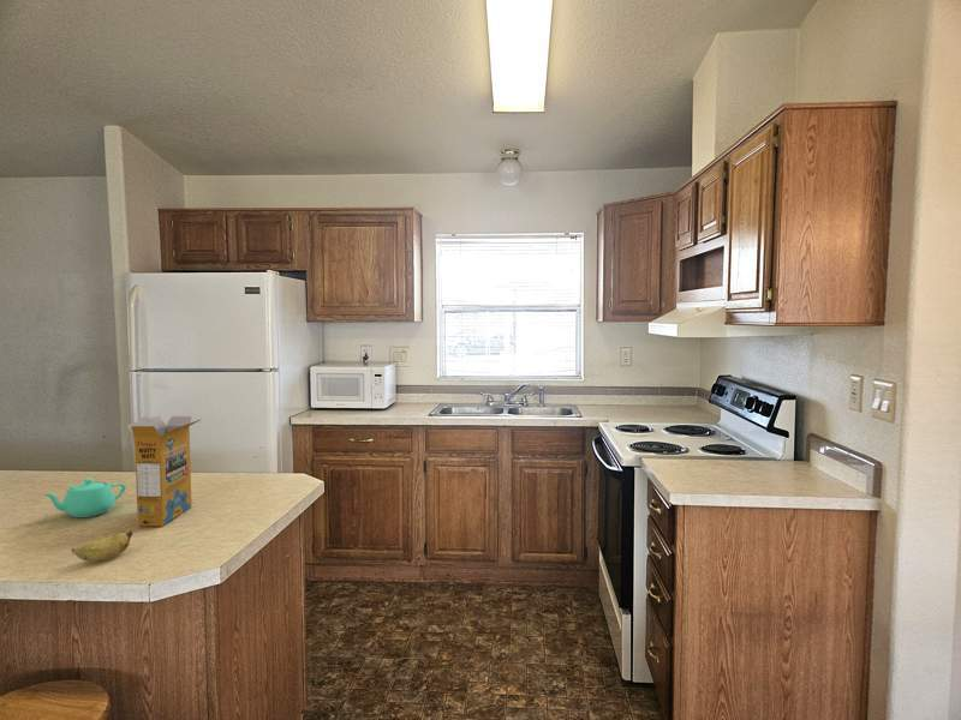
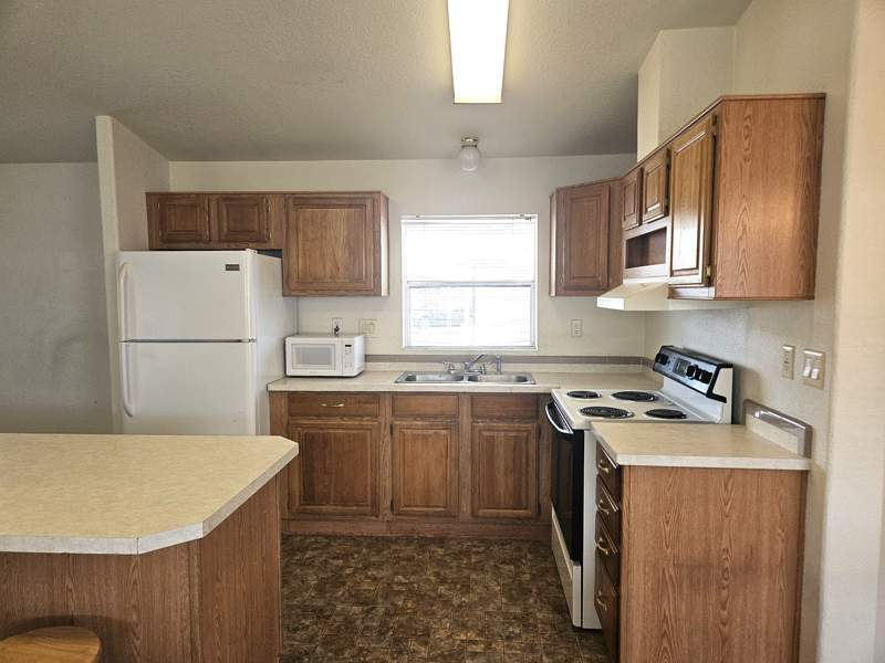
- banana (103, 548)
- cereal box (168, 466)
- teapot (85, 496)
